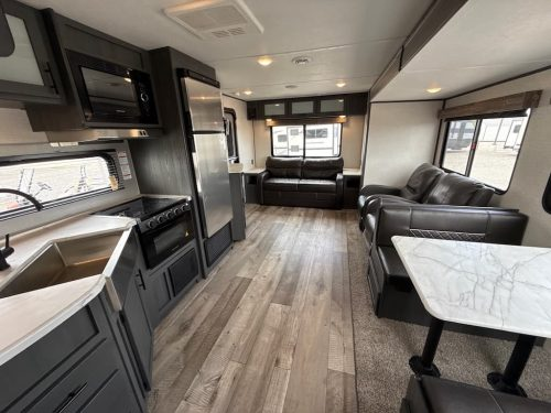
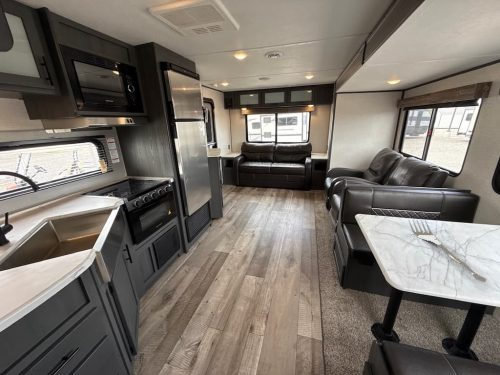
+ placemat (440, 243)
